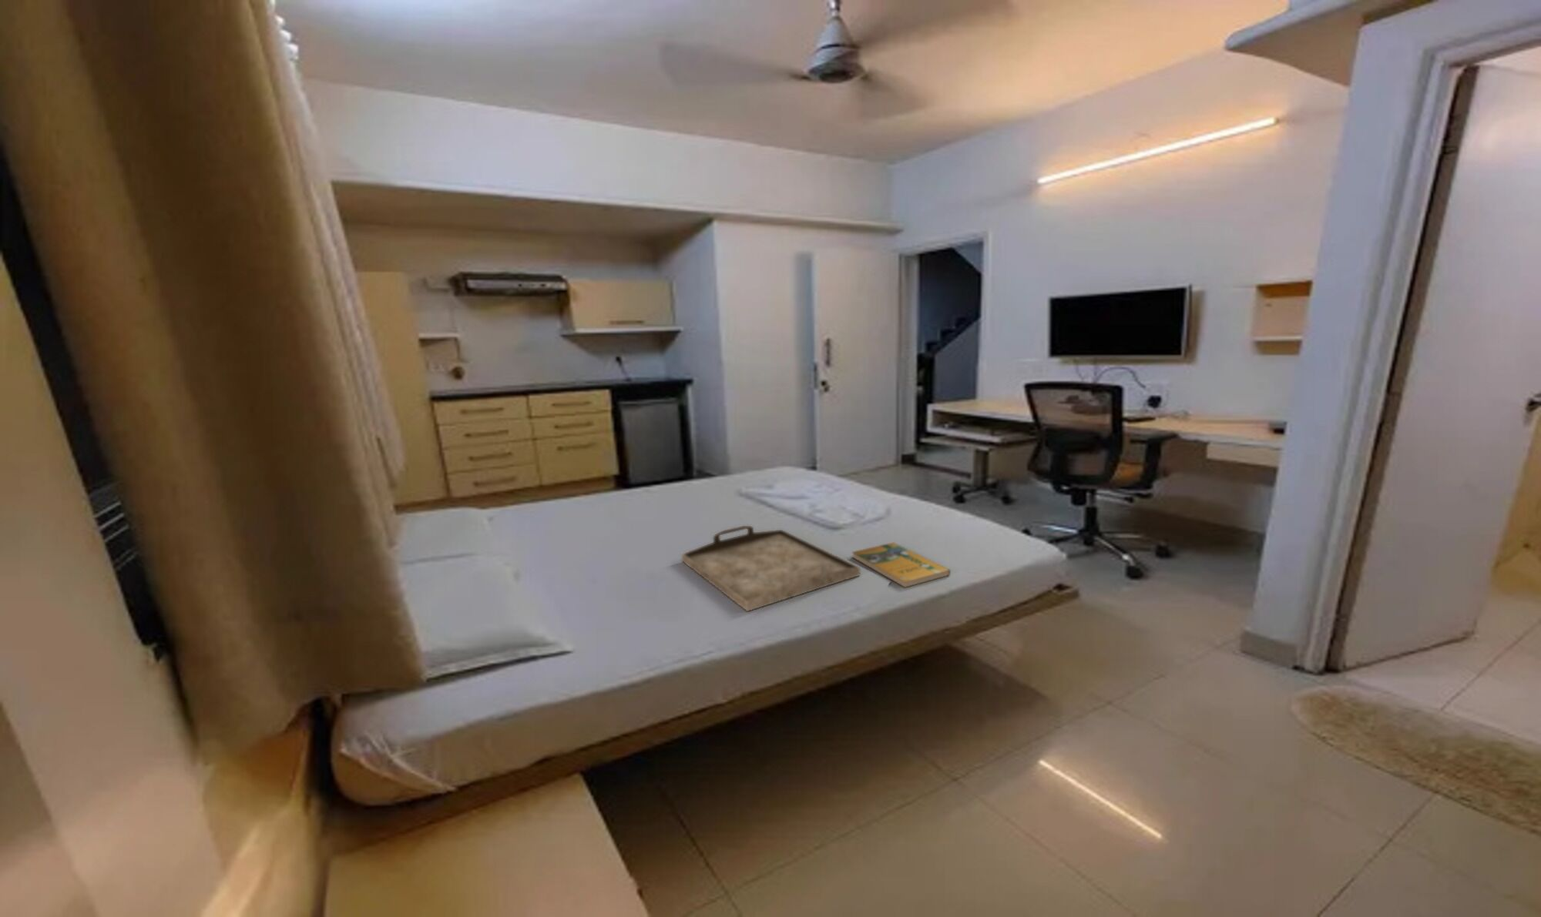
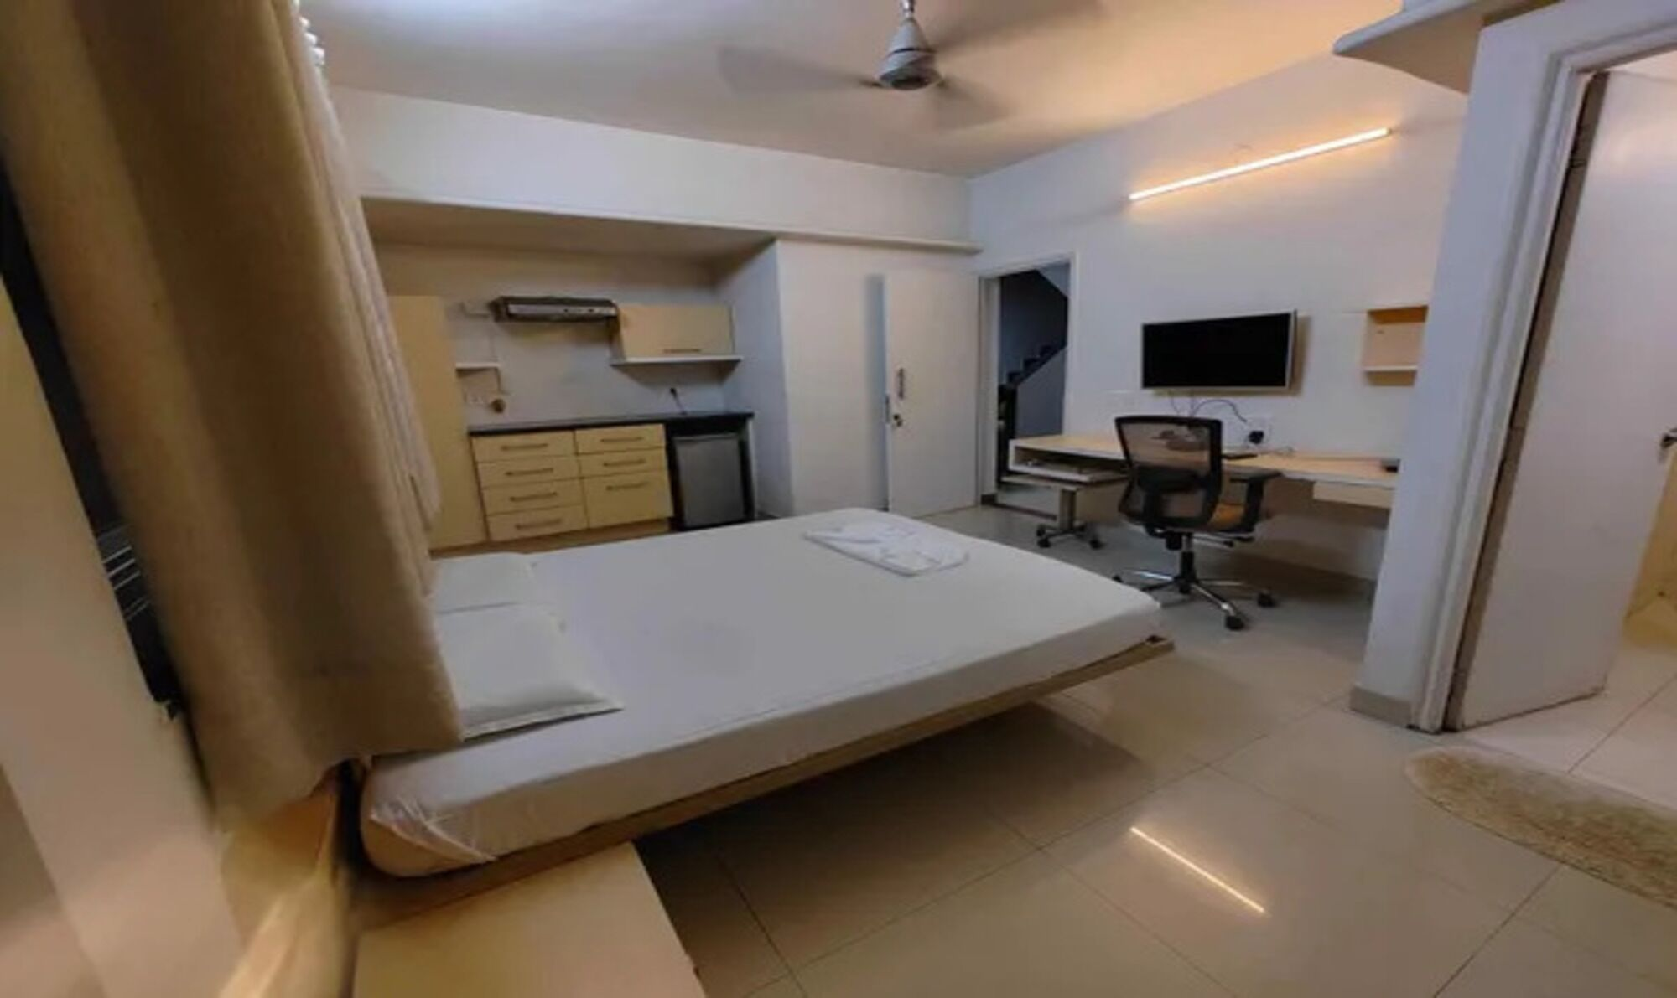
- serving tray (767, 557)
- booklet (899, 563)
